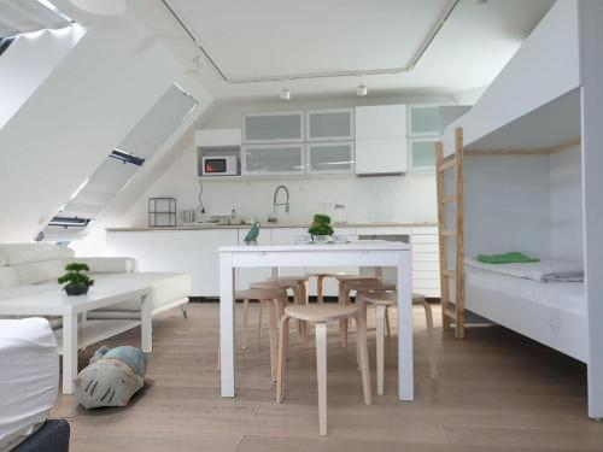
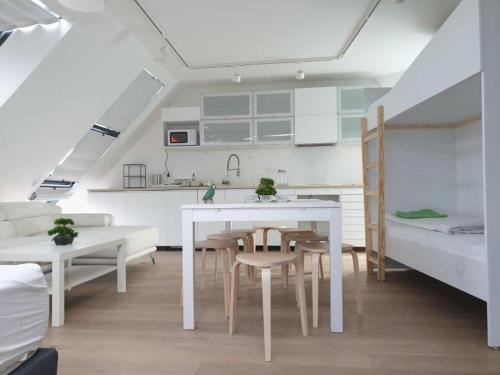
- plush toy (115, 372)
